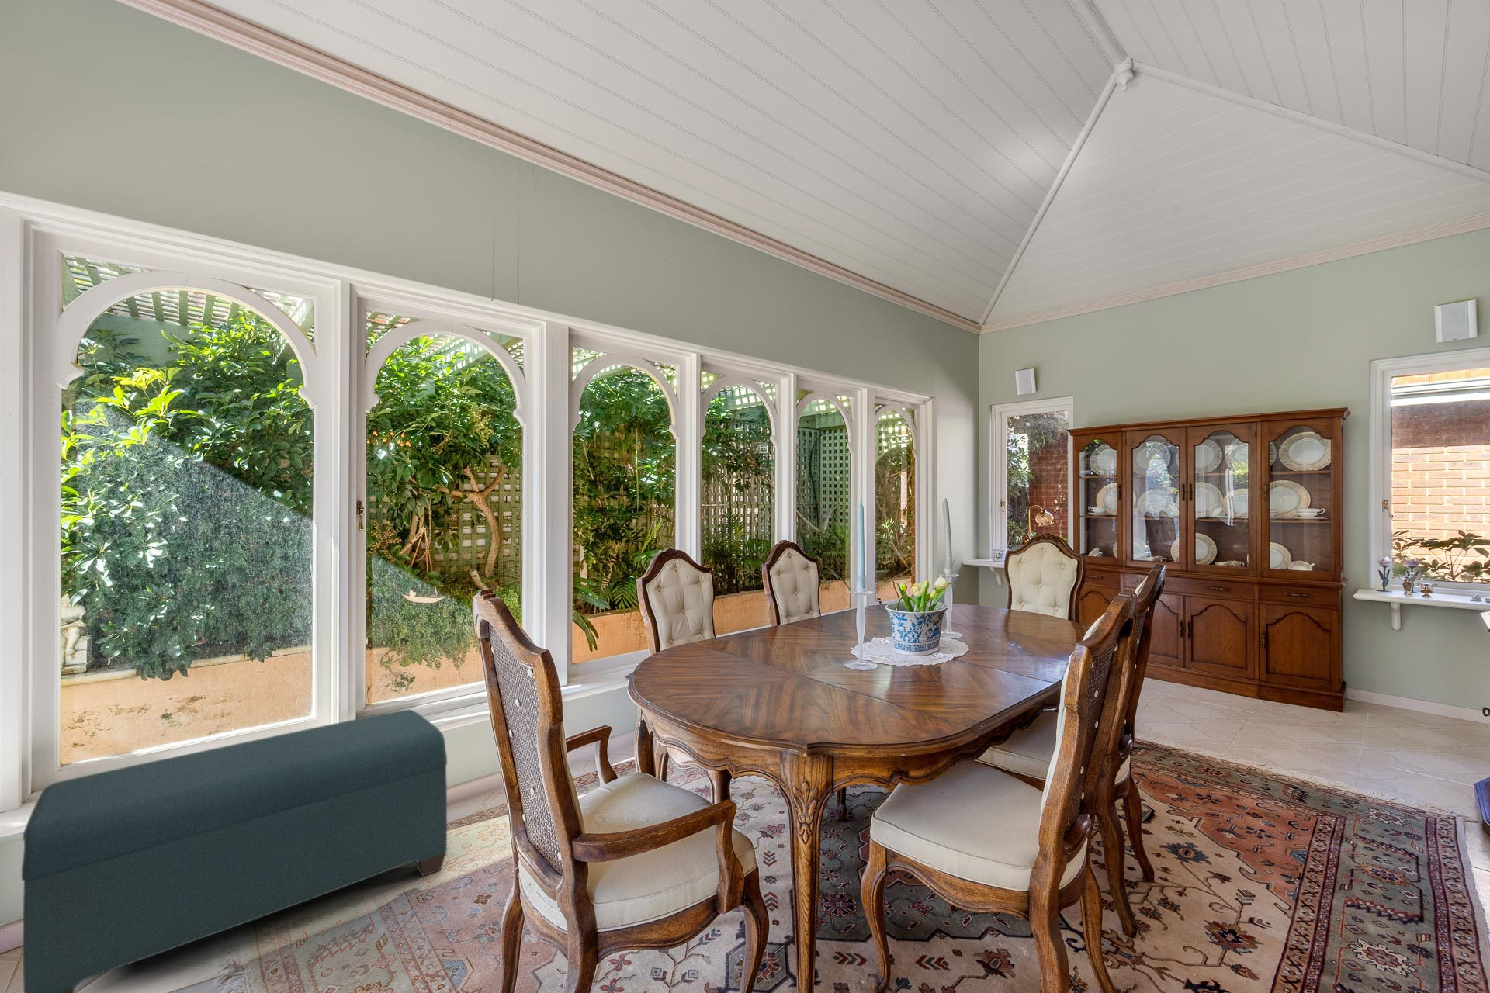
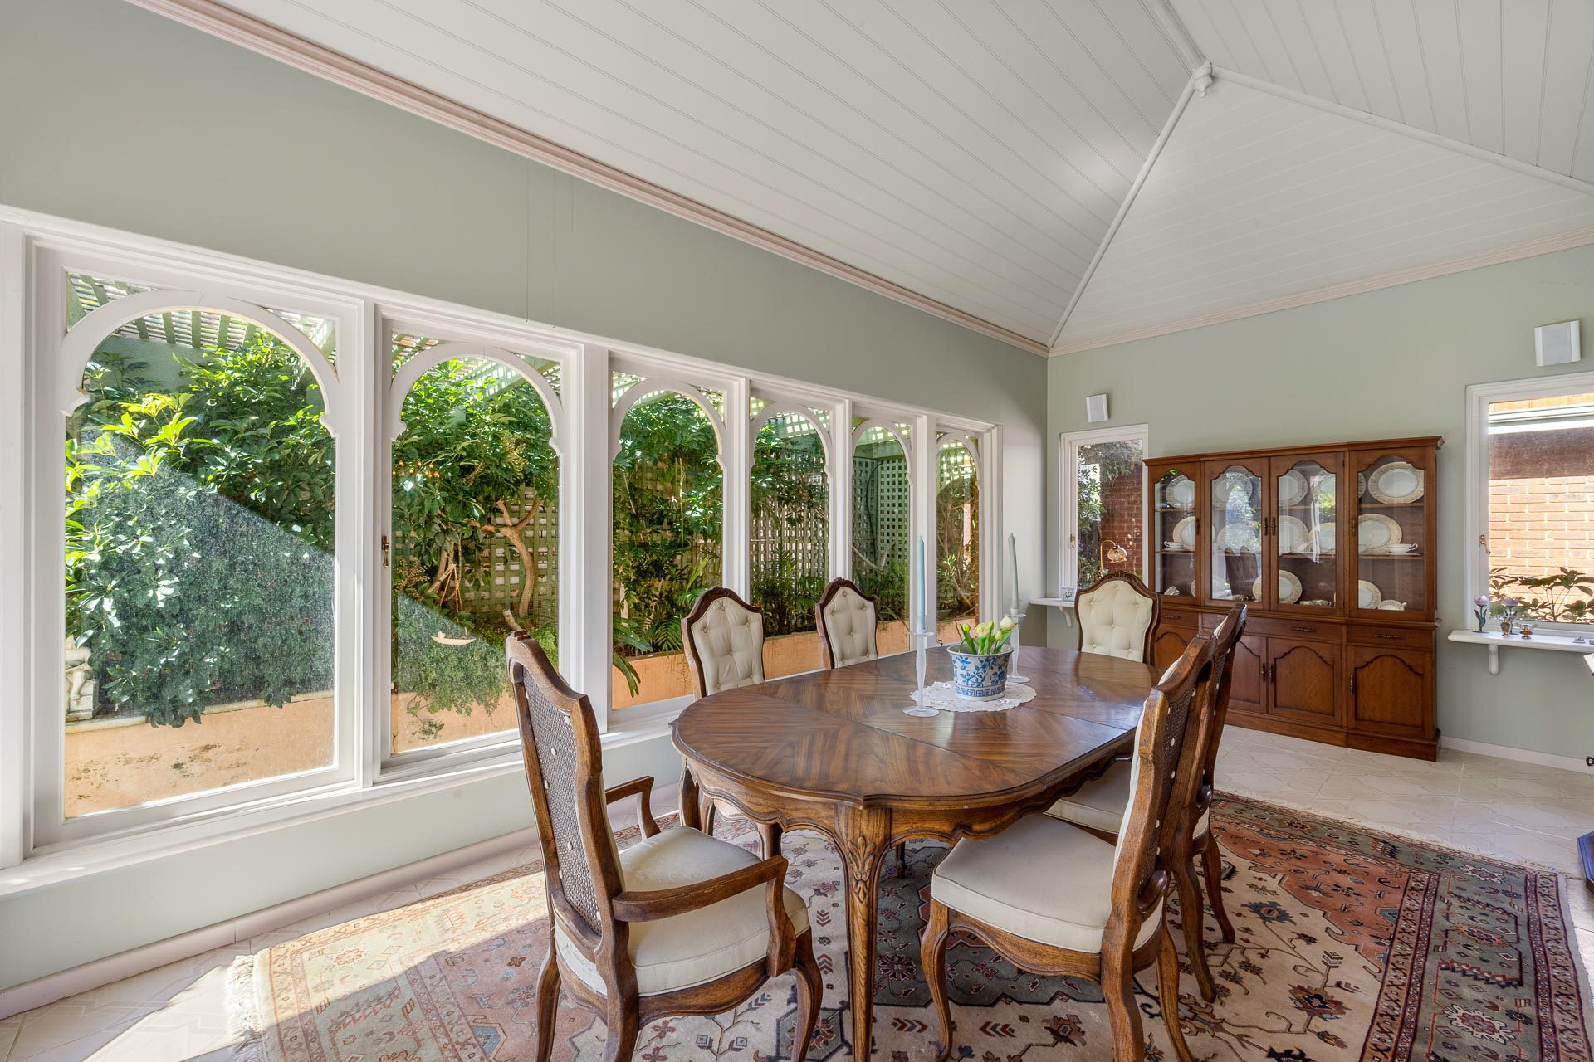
- bench (264, 827)
